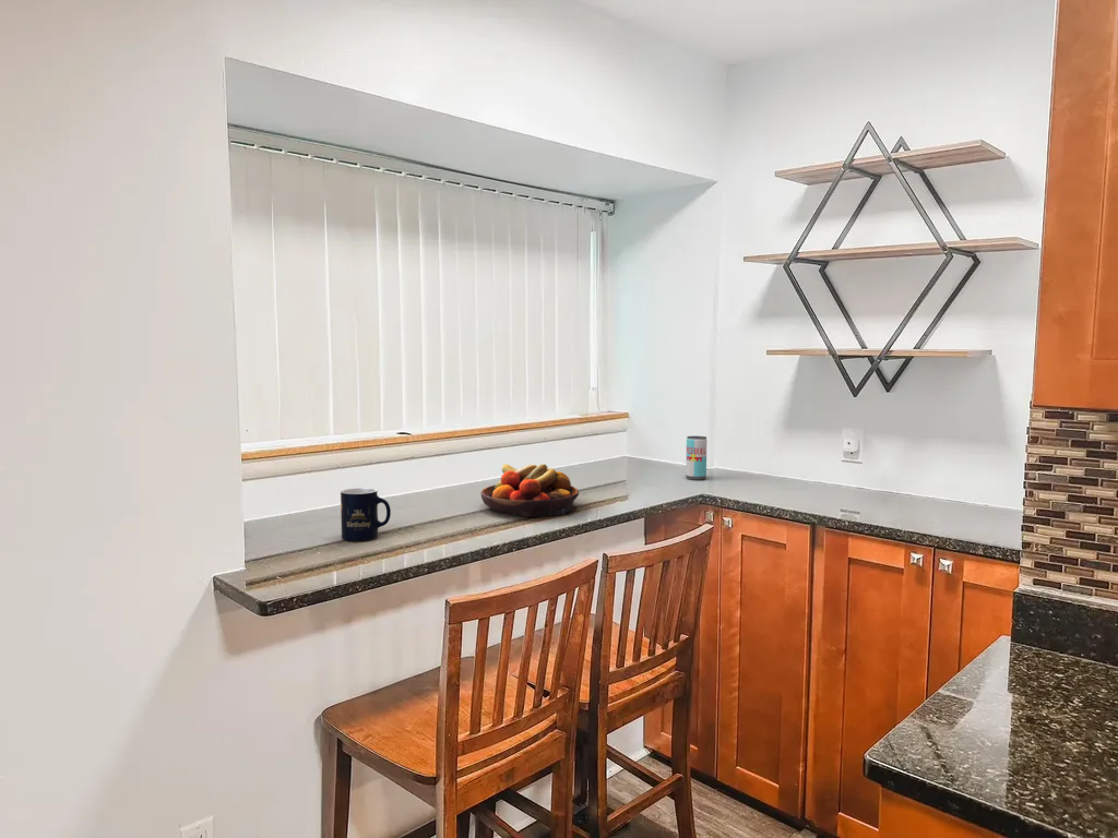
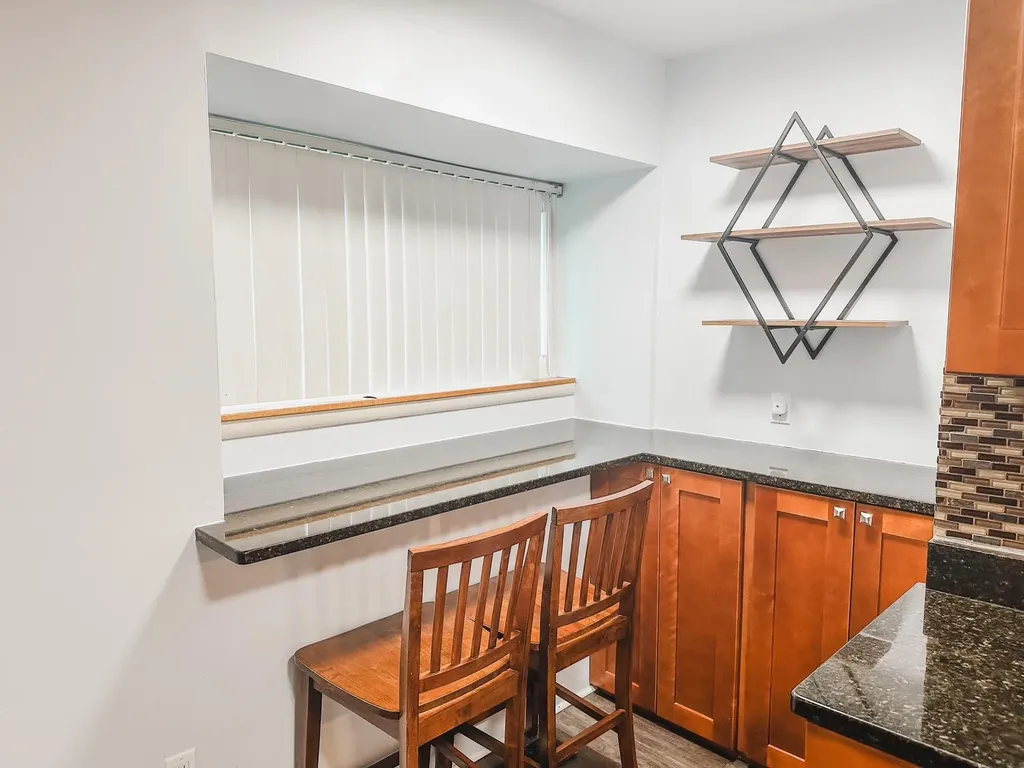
- mug (366, 513)
- beverage can (695, 457)
- fruit bowl (528, 487)
